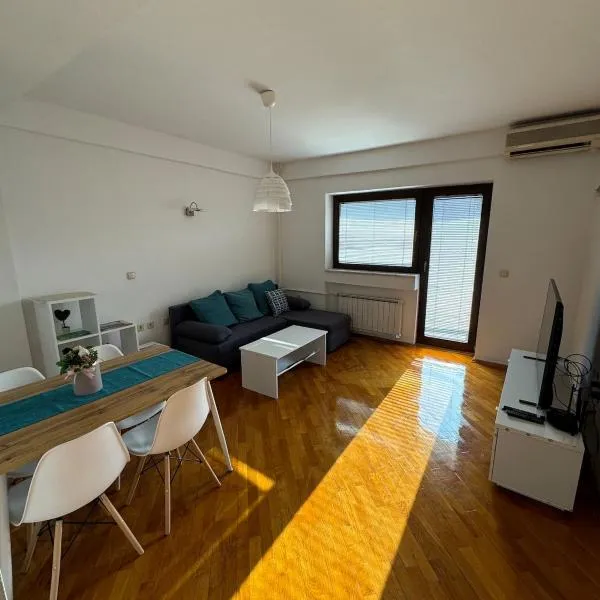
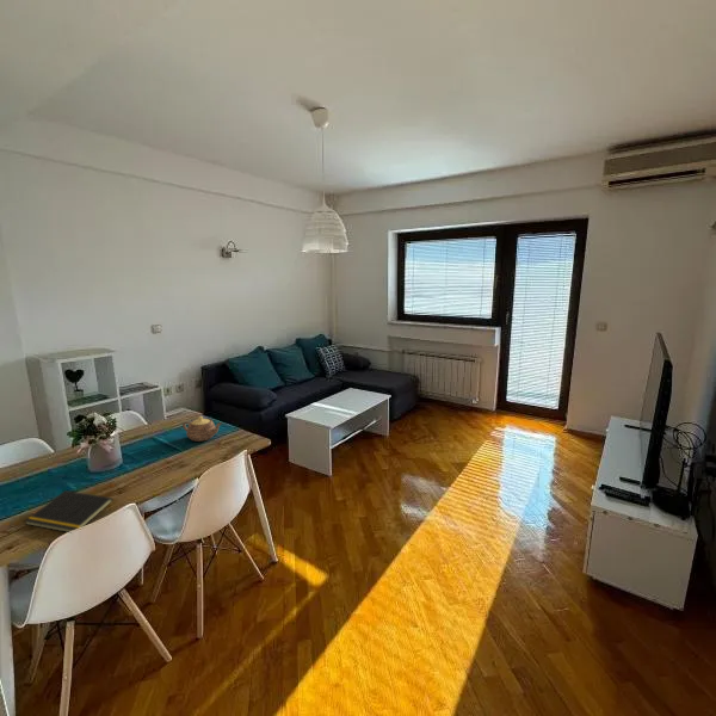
+ teapot (202, 427)
+ notepad (69, 510)
